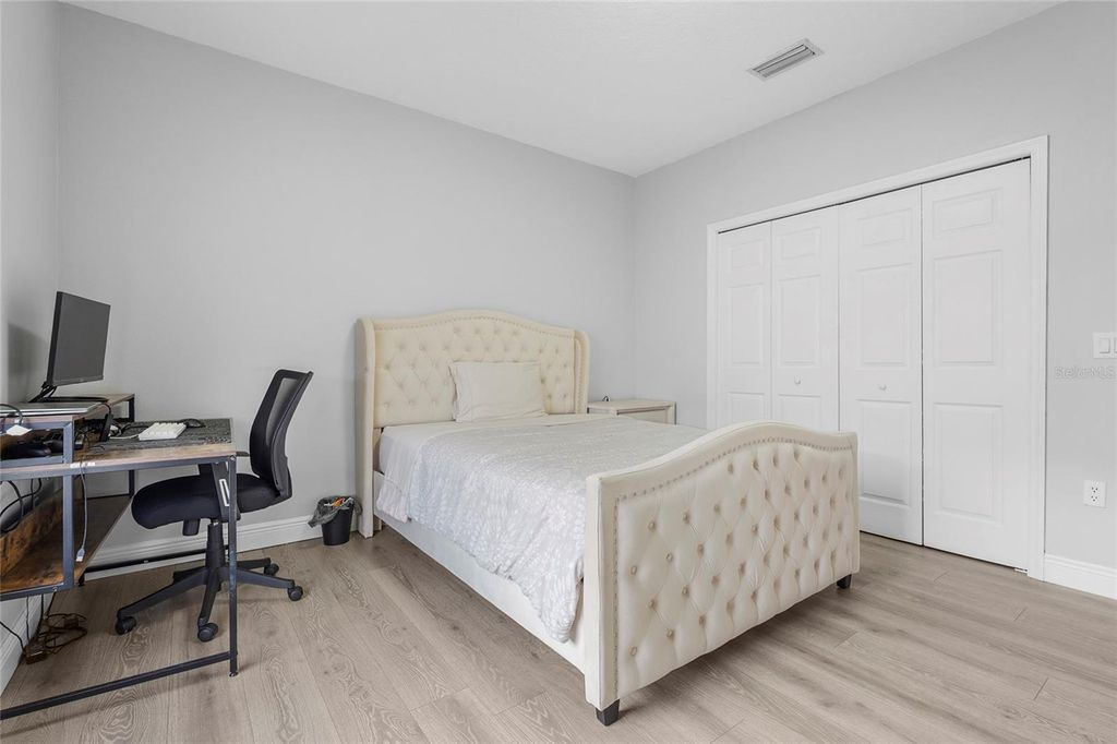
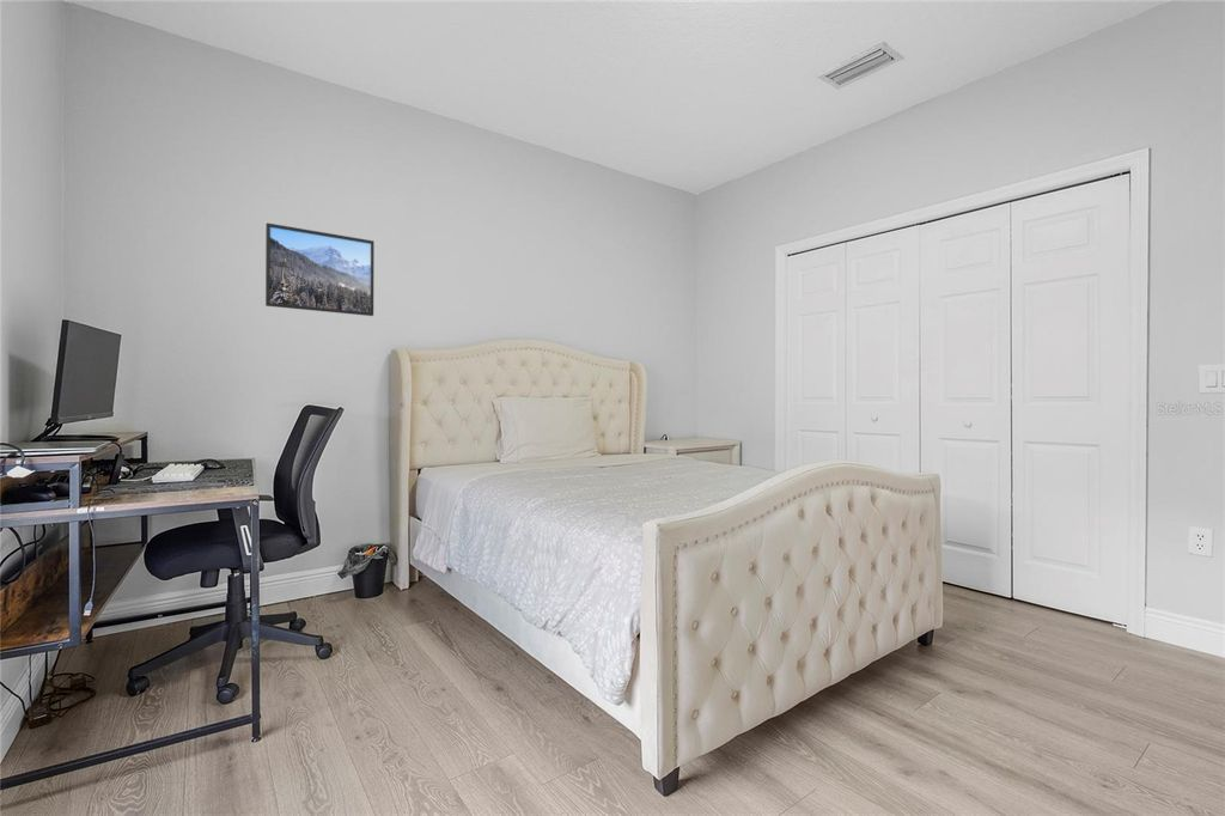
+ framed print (322, 272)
